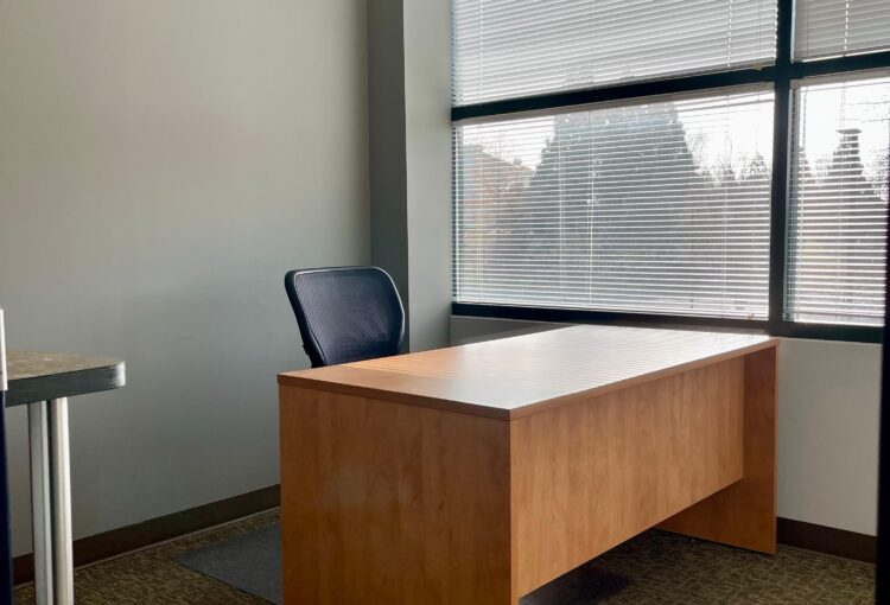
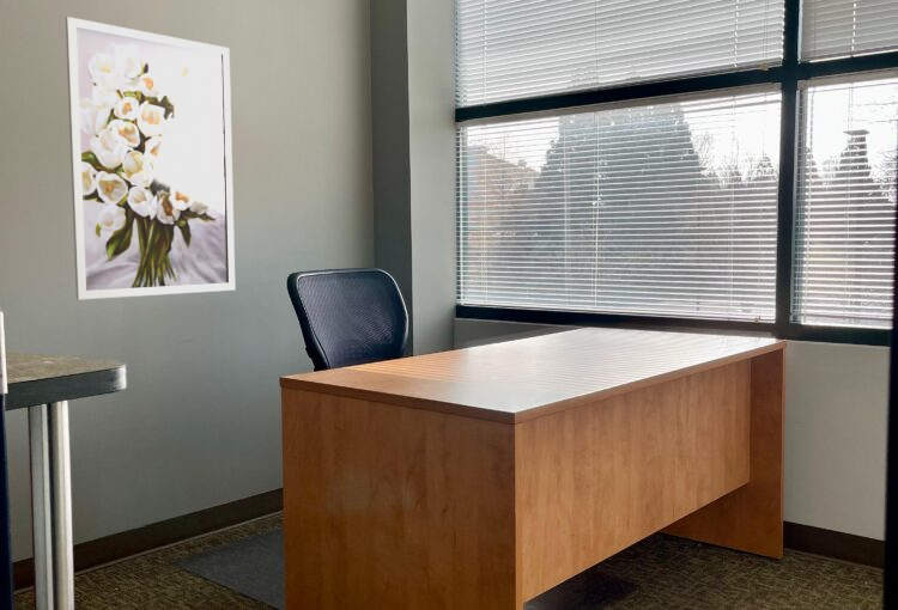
+ wall art (157, 165)
